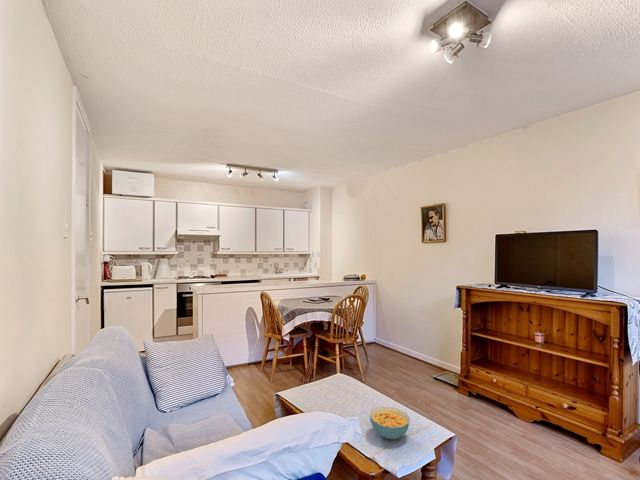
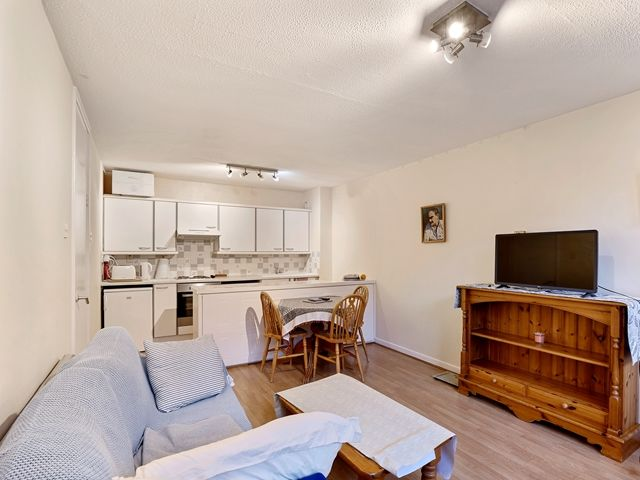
- cereal bowl (389, 426)
